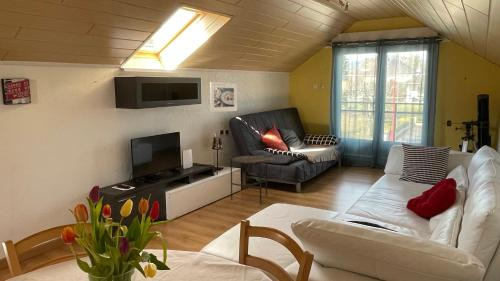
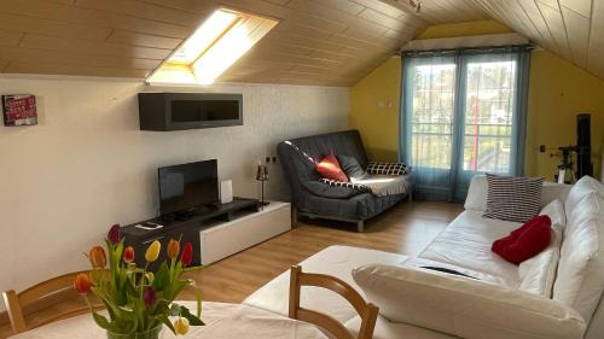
- side table (254, 183)
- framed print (224, 97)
